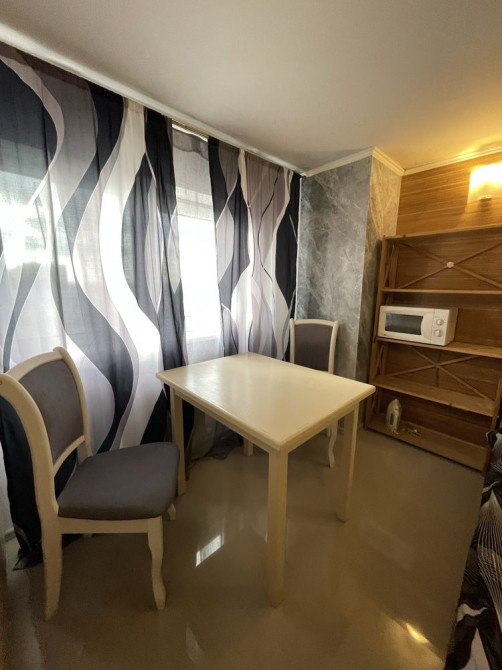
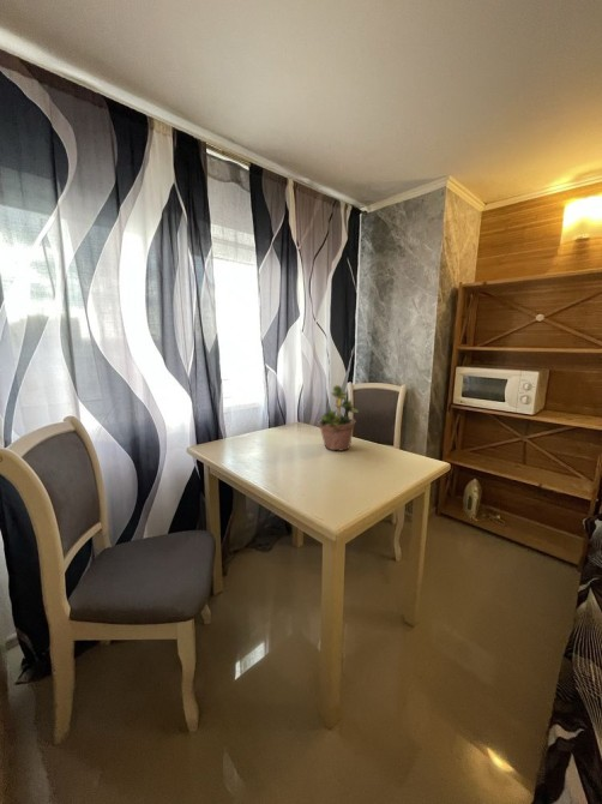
+ potted plant (335, 413)
